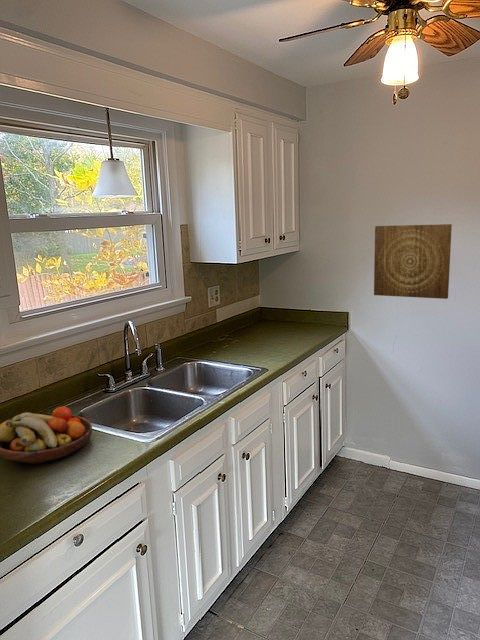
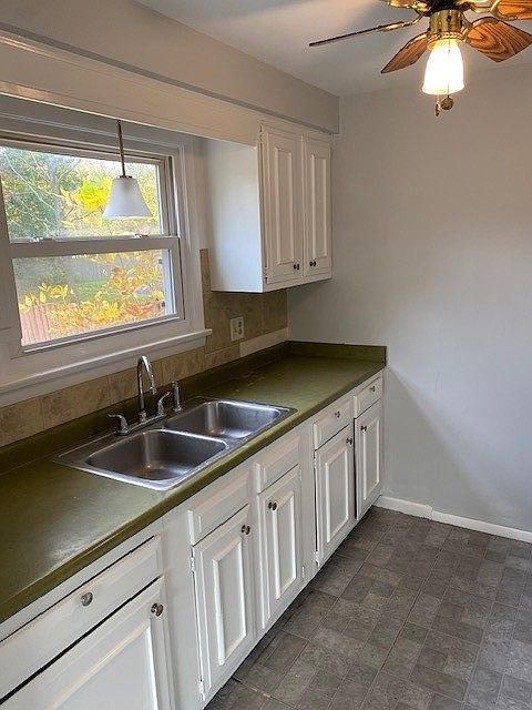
- fruit bowl (43, 429)
- wall art (410, 261)
